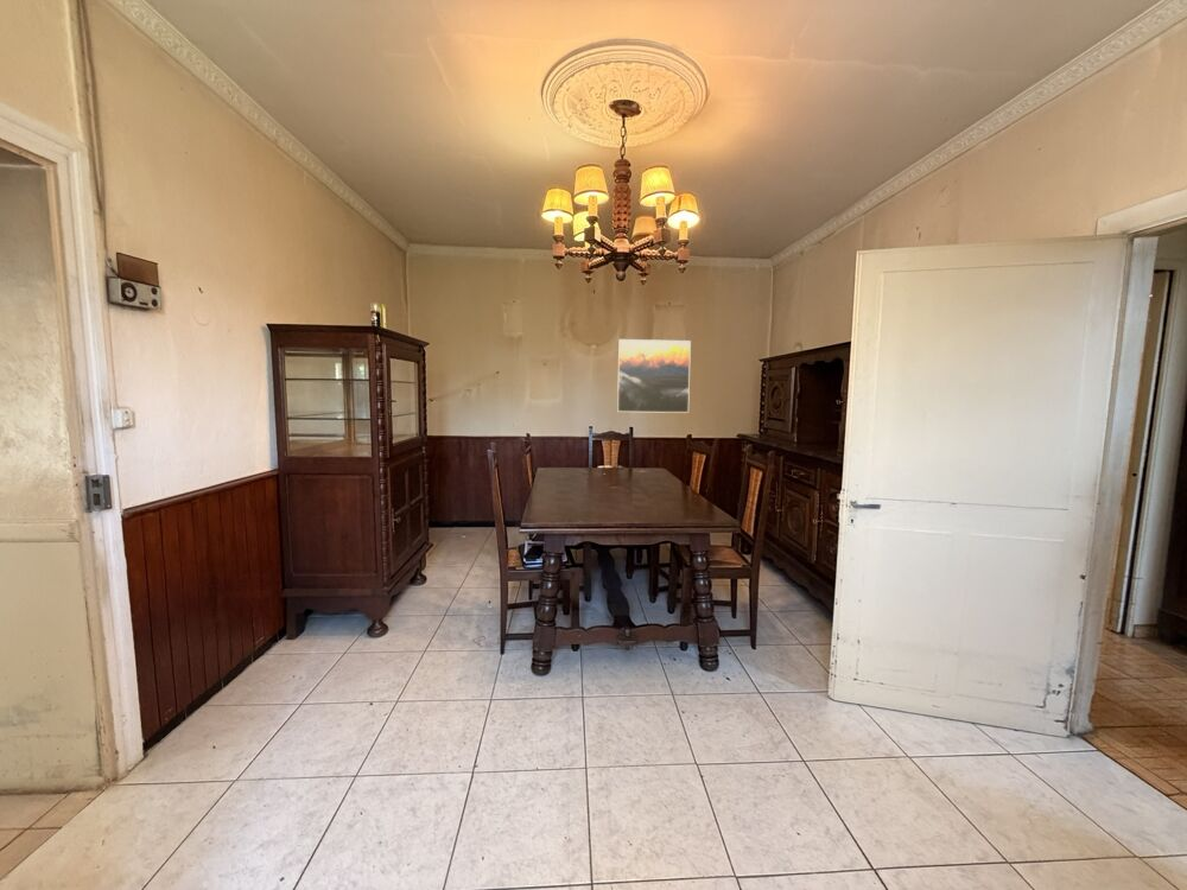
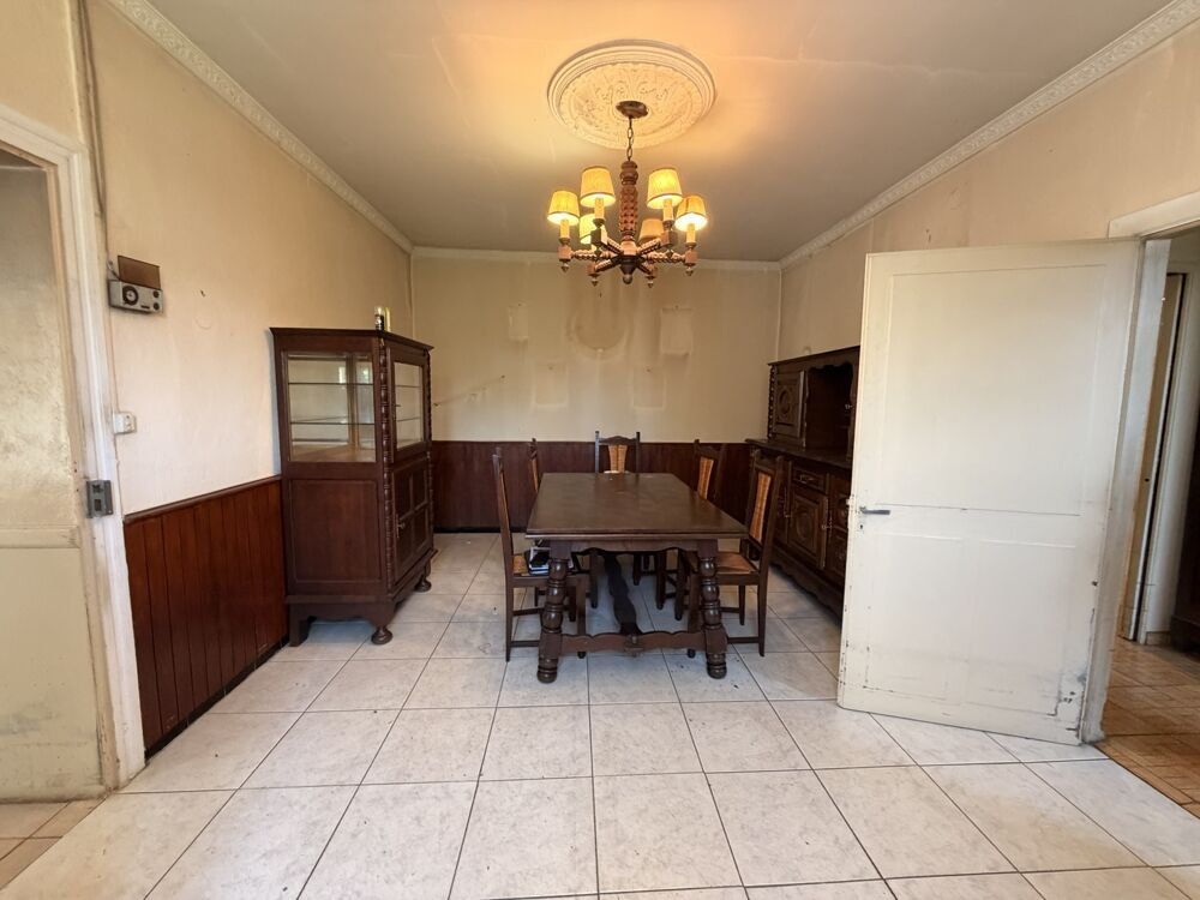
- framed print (653, 376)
